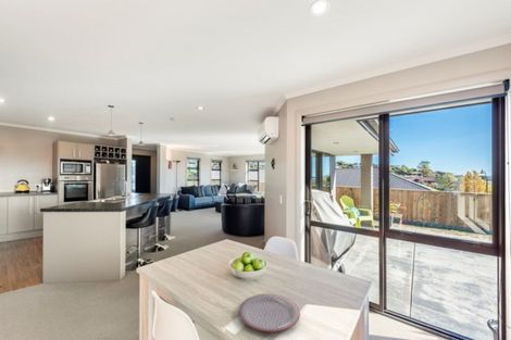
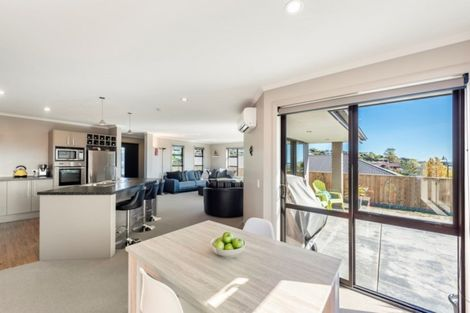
- plate (269, 312)
